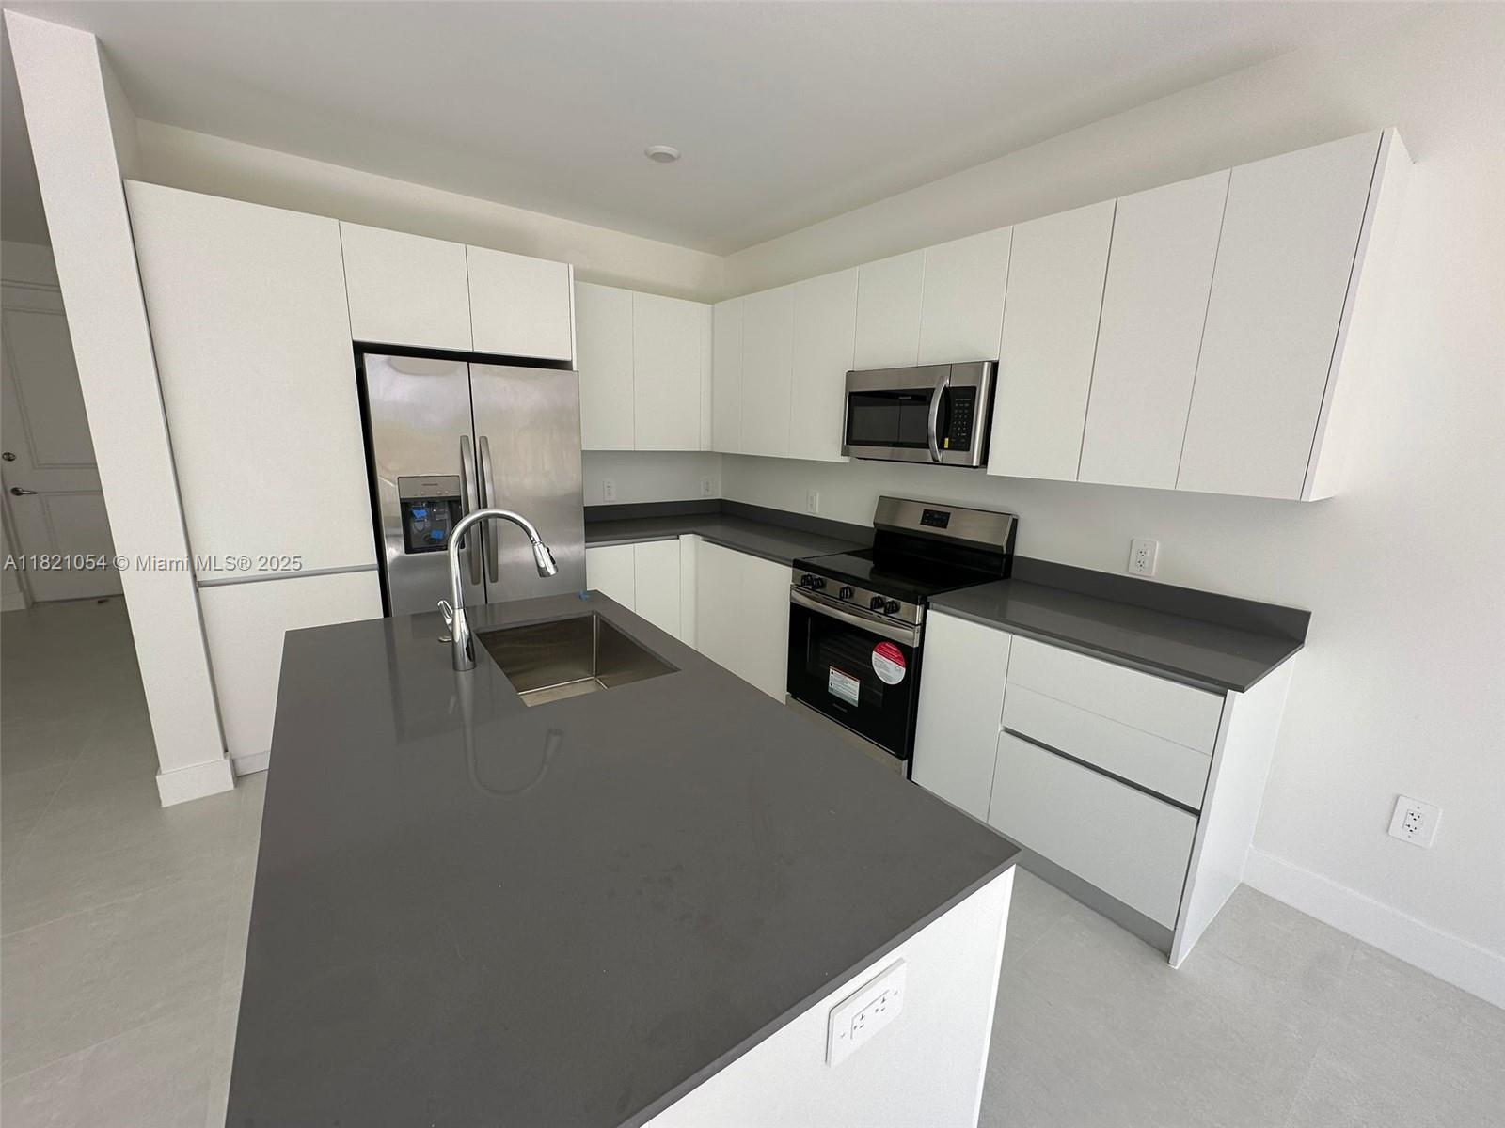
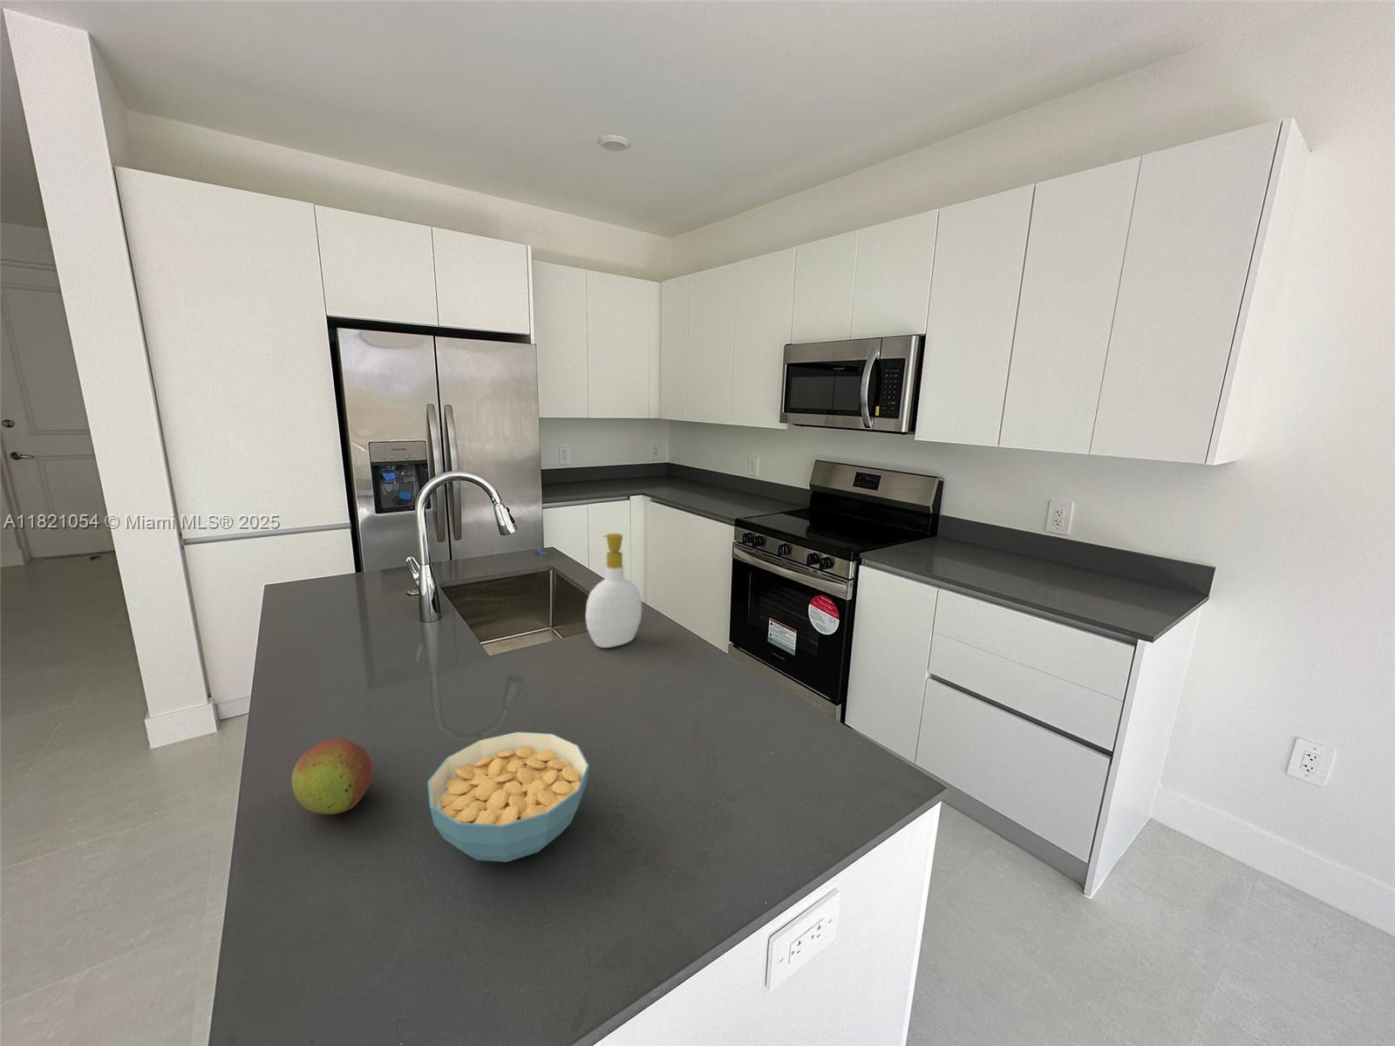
+ fruit (334, 777)
+ soap bottle (613, 589)
+ cereal bowl (512, 806)
